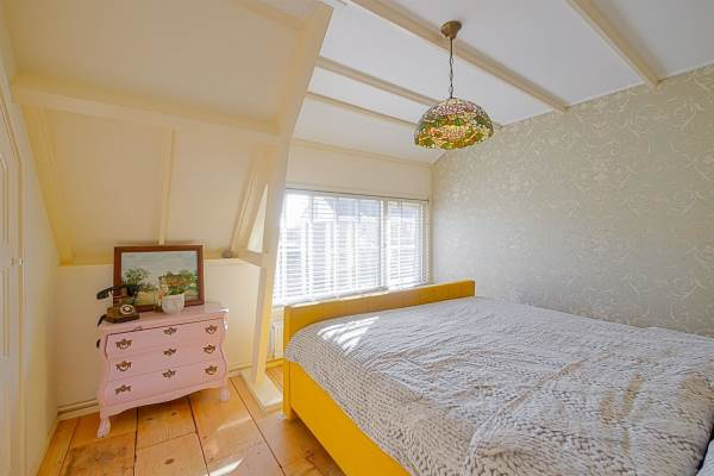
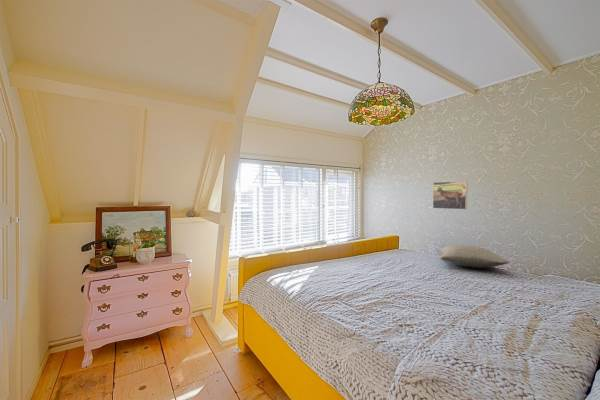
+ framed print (449, 195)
+ pillow (468, 255)
